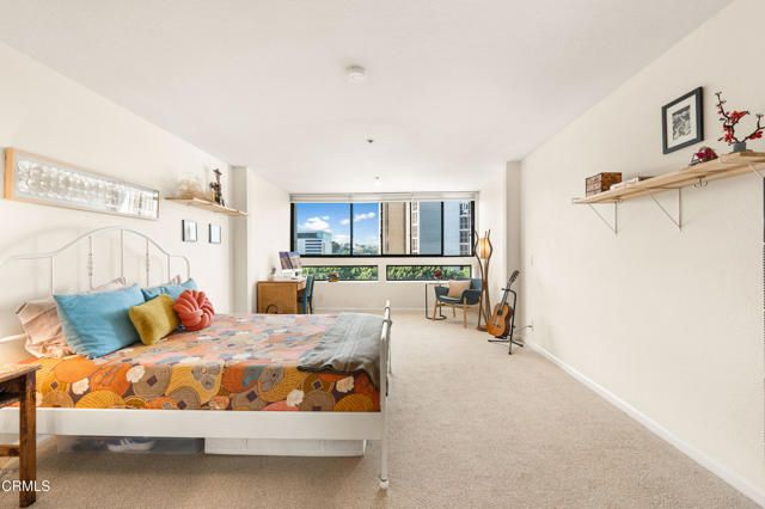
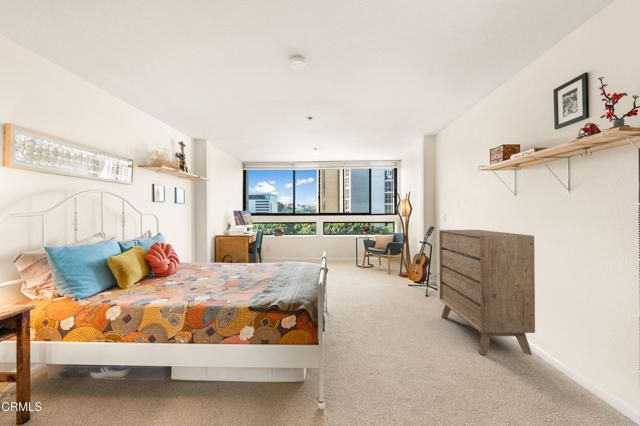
+ dresser (479, 282)
